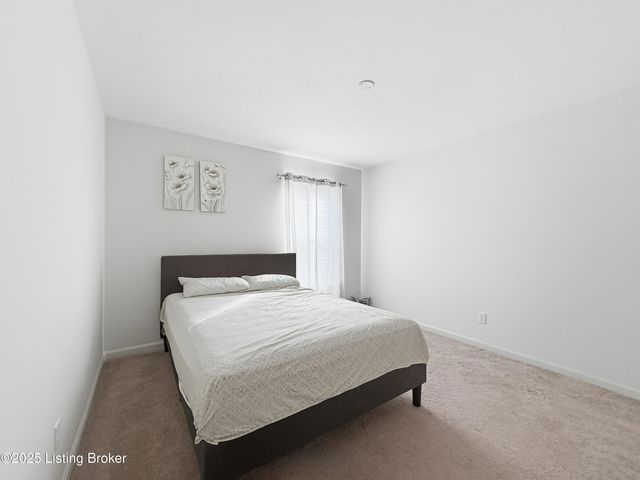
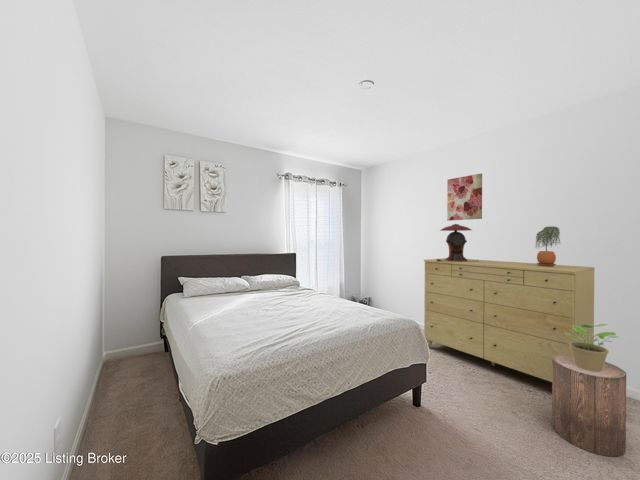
+ table lamp (456, 242)
+ wall art (463, 198)
+ potted plant (547, 245)
+ stool (586, 400)
+ dresser (496, 313)
+ potted plant (585, 342)
